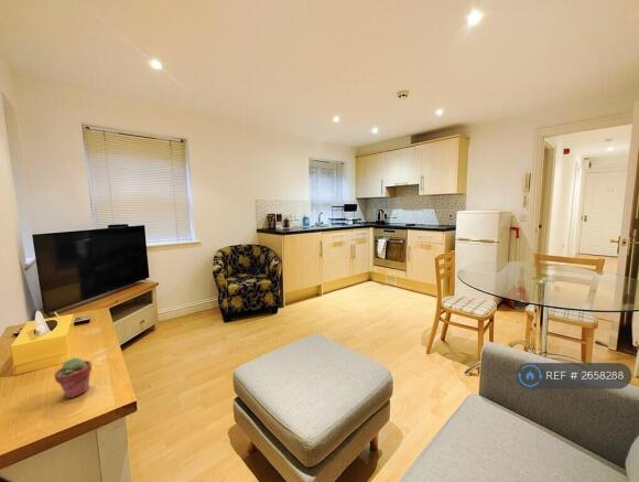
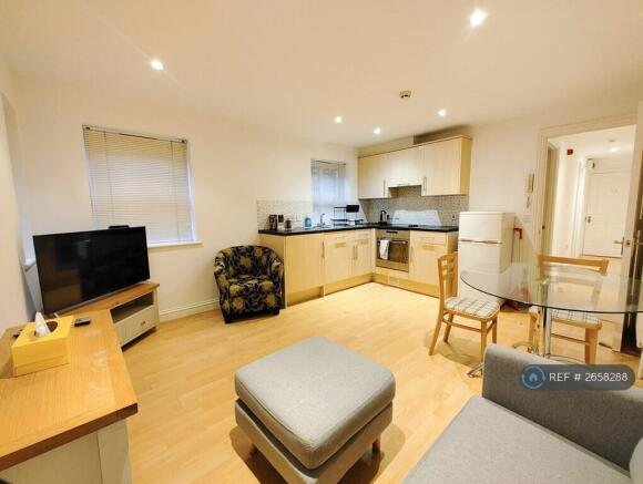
- potted succulent (74, 375)
